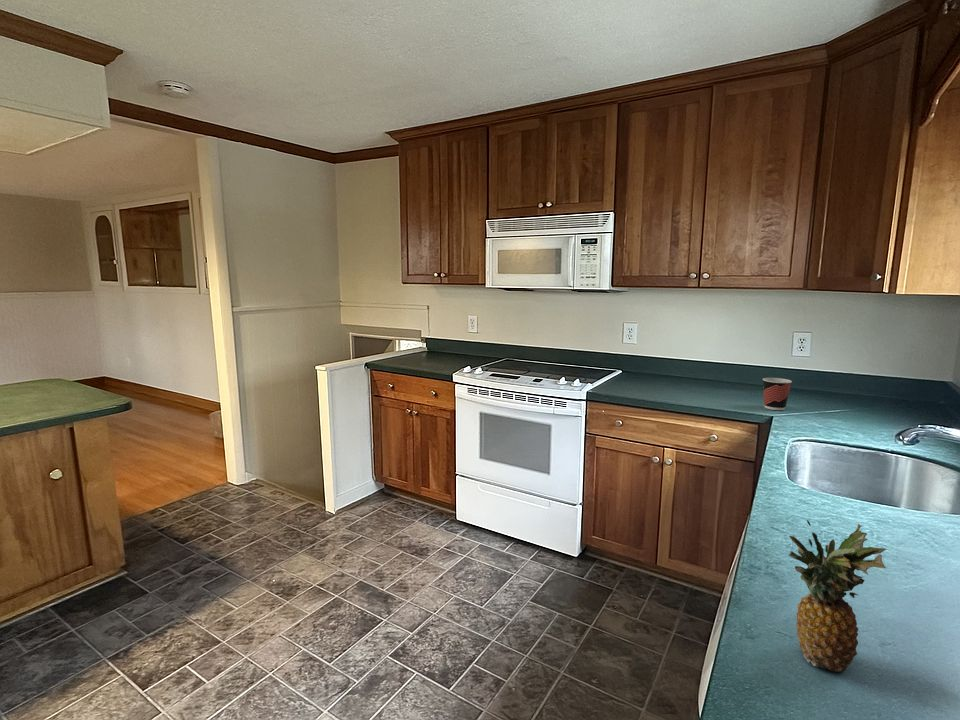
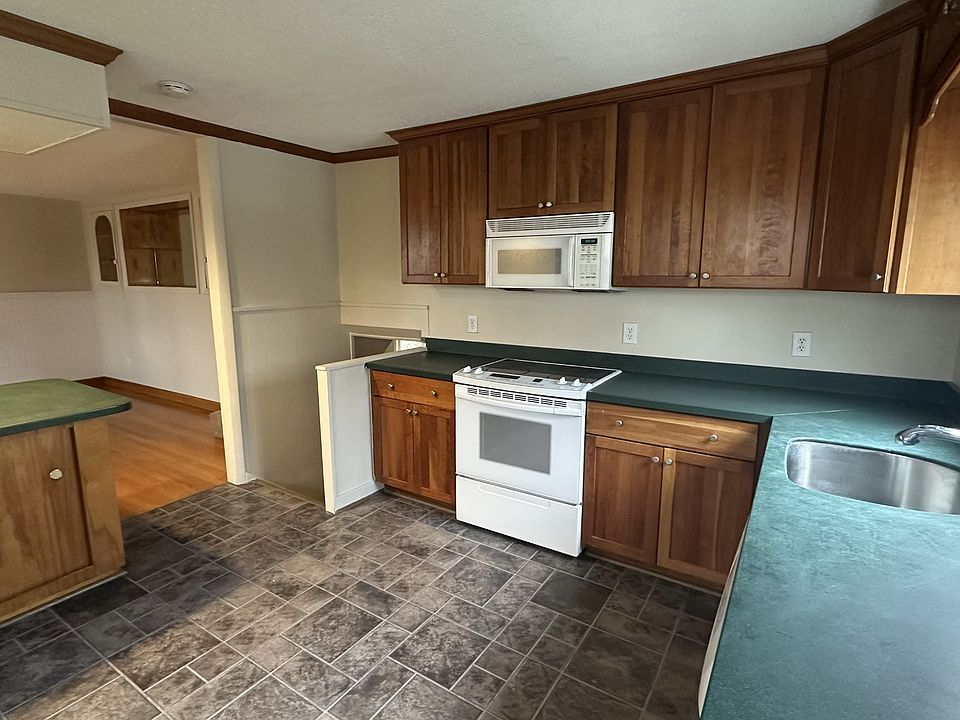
- fruit (831, 598)
- cup (775, 394)
